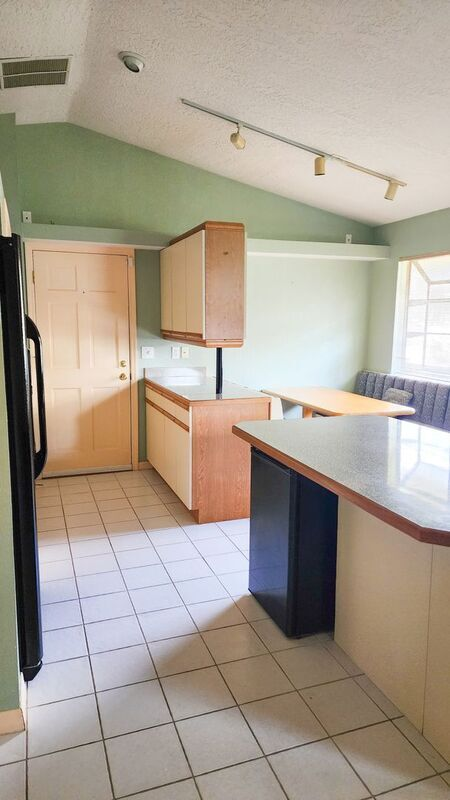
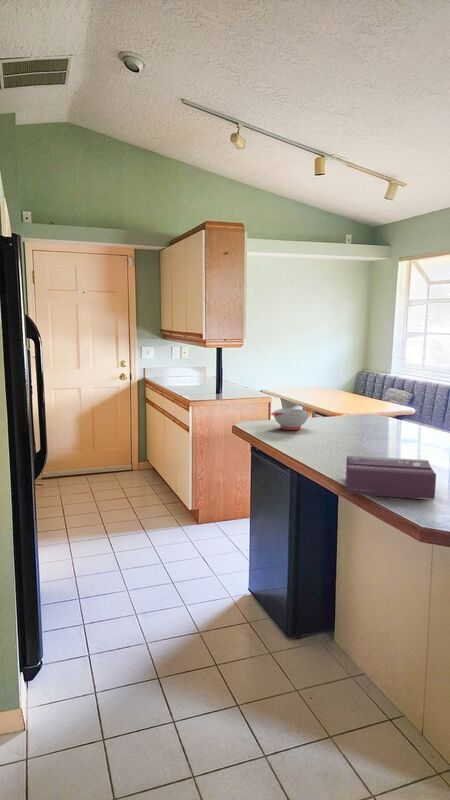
+ tissue box (388, 476)
+ soup bowl (289, 419)
